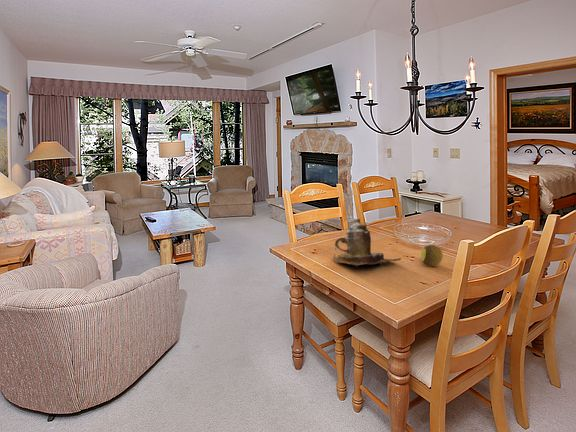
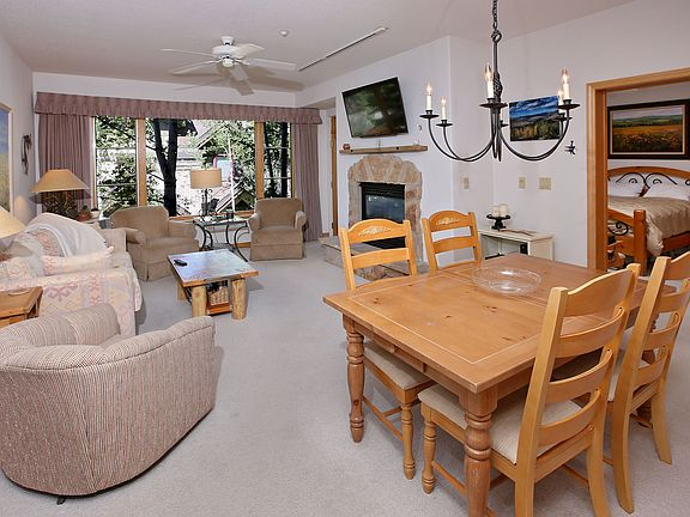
- teapot (364, 241)
- fruit (431, 255)
